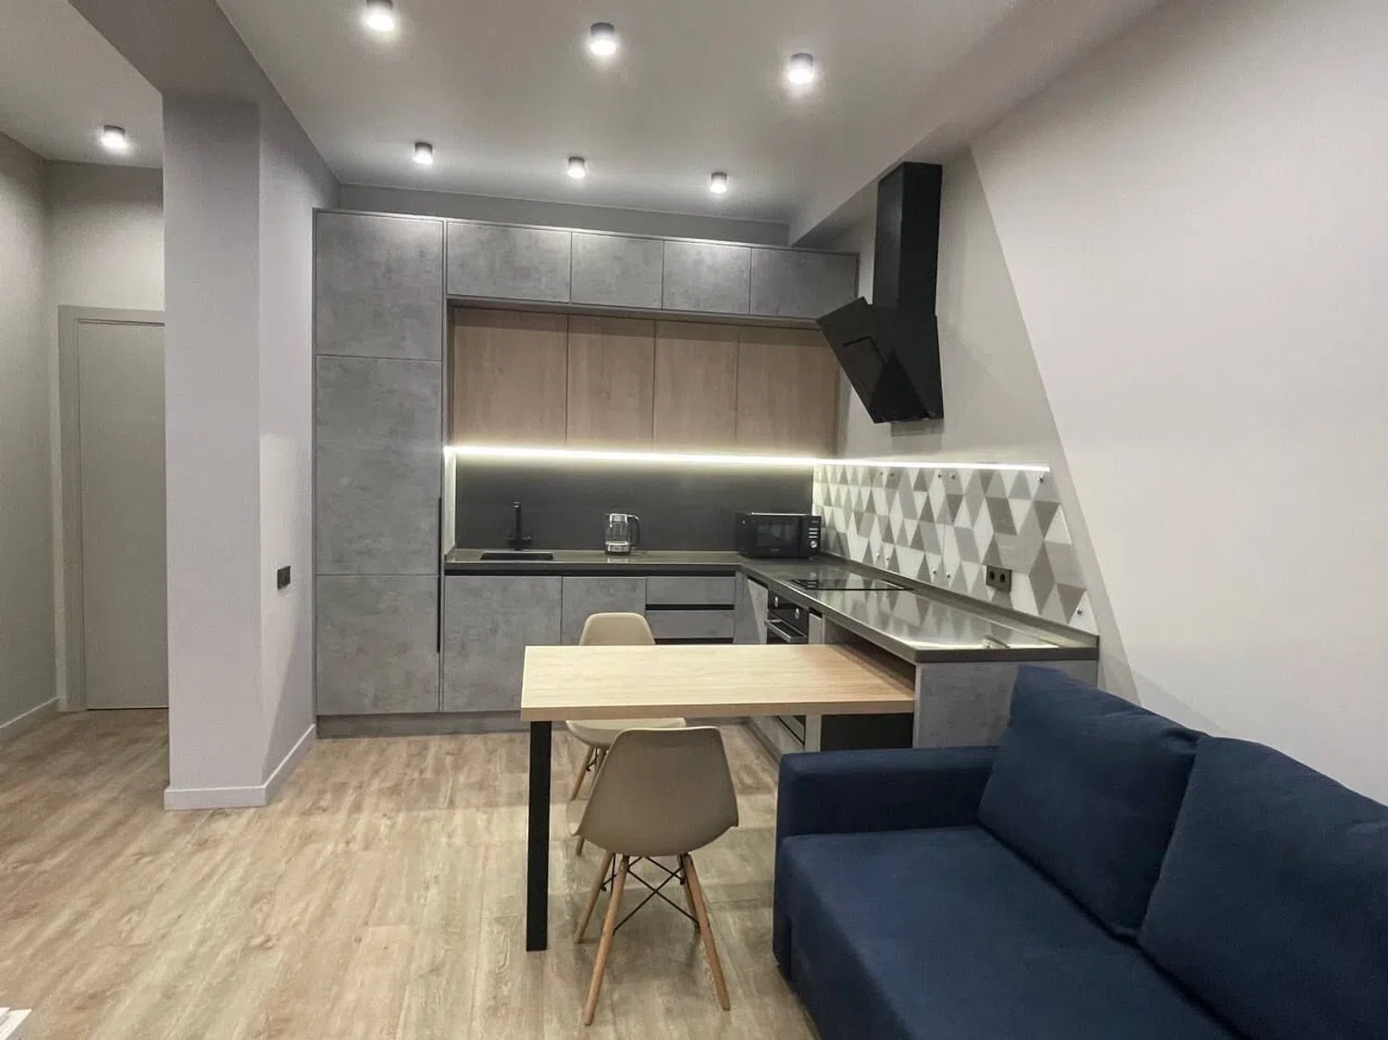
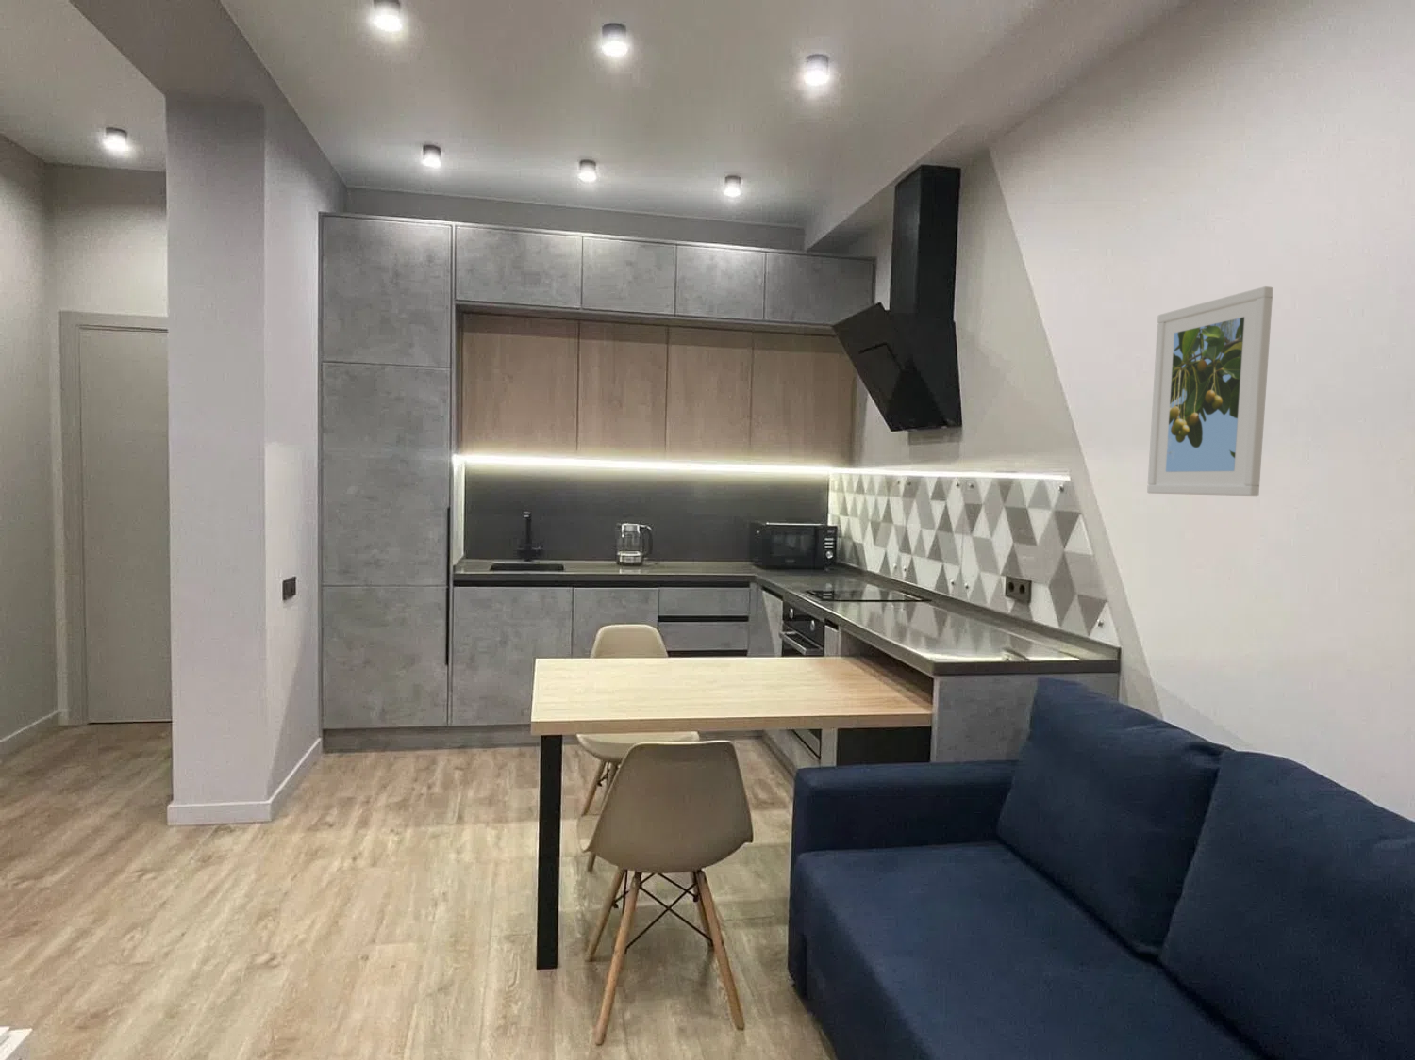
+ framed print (1204, 399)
